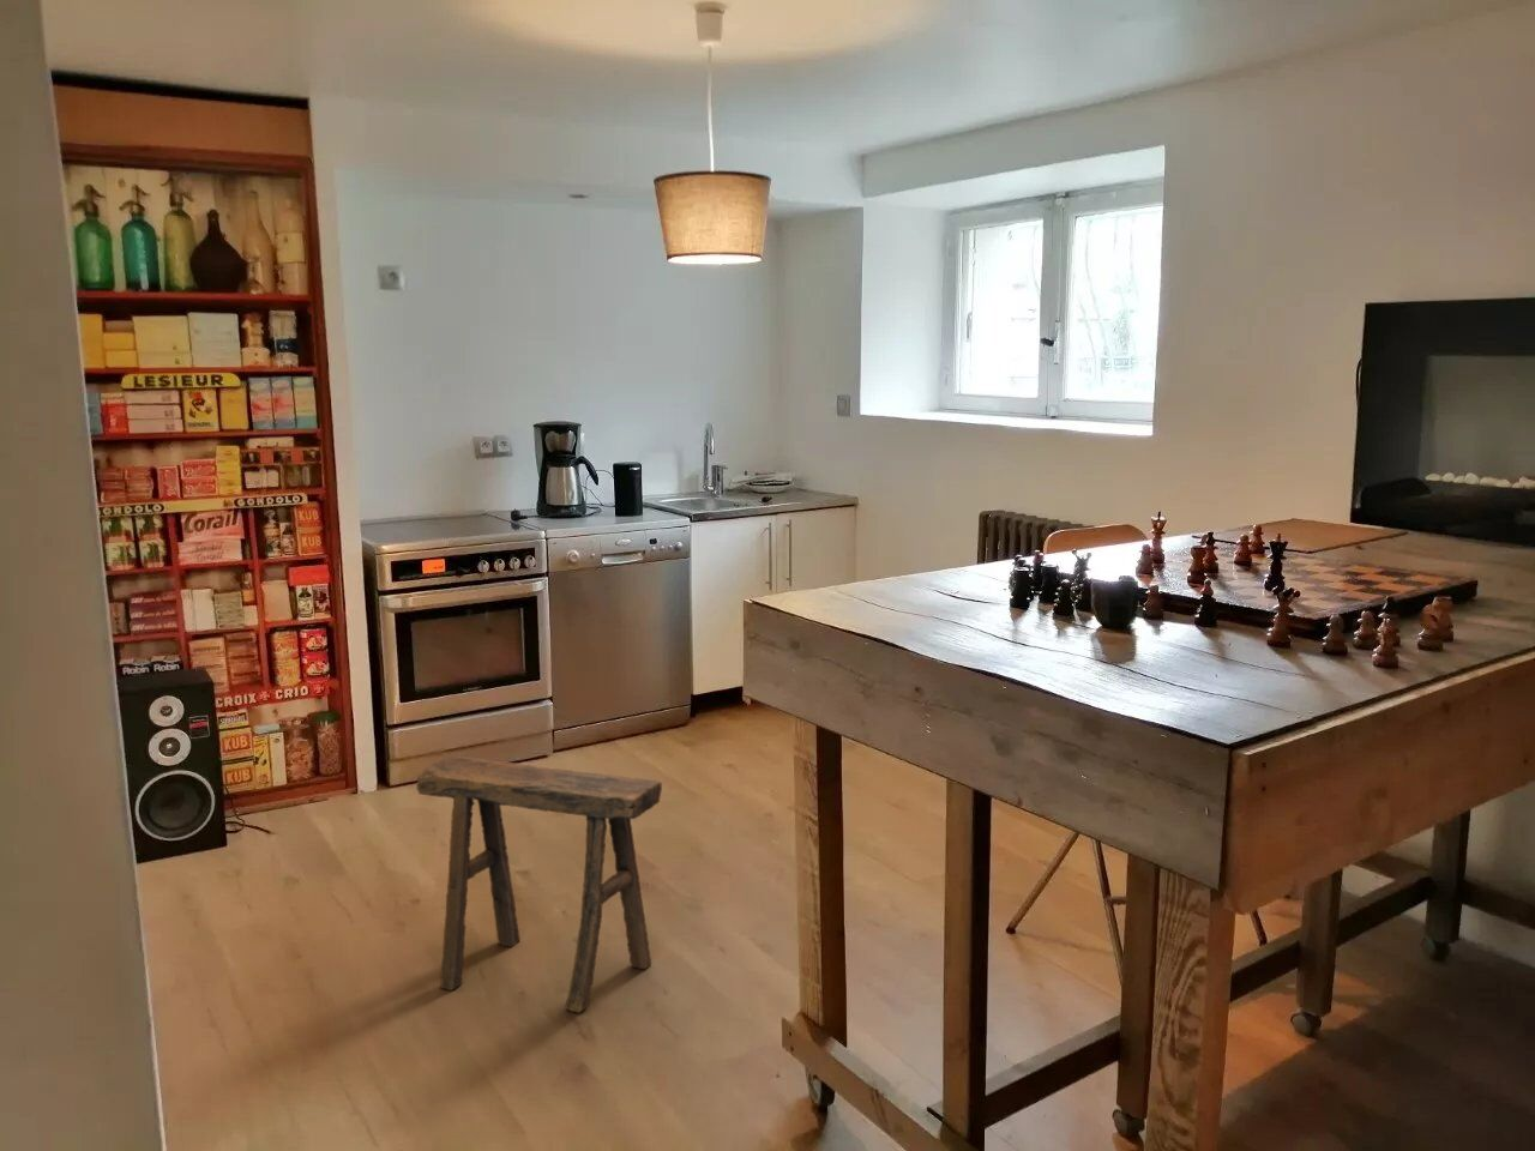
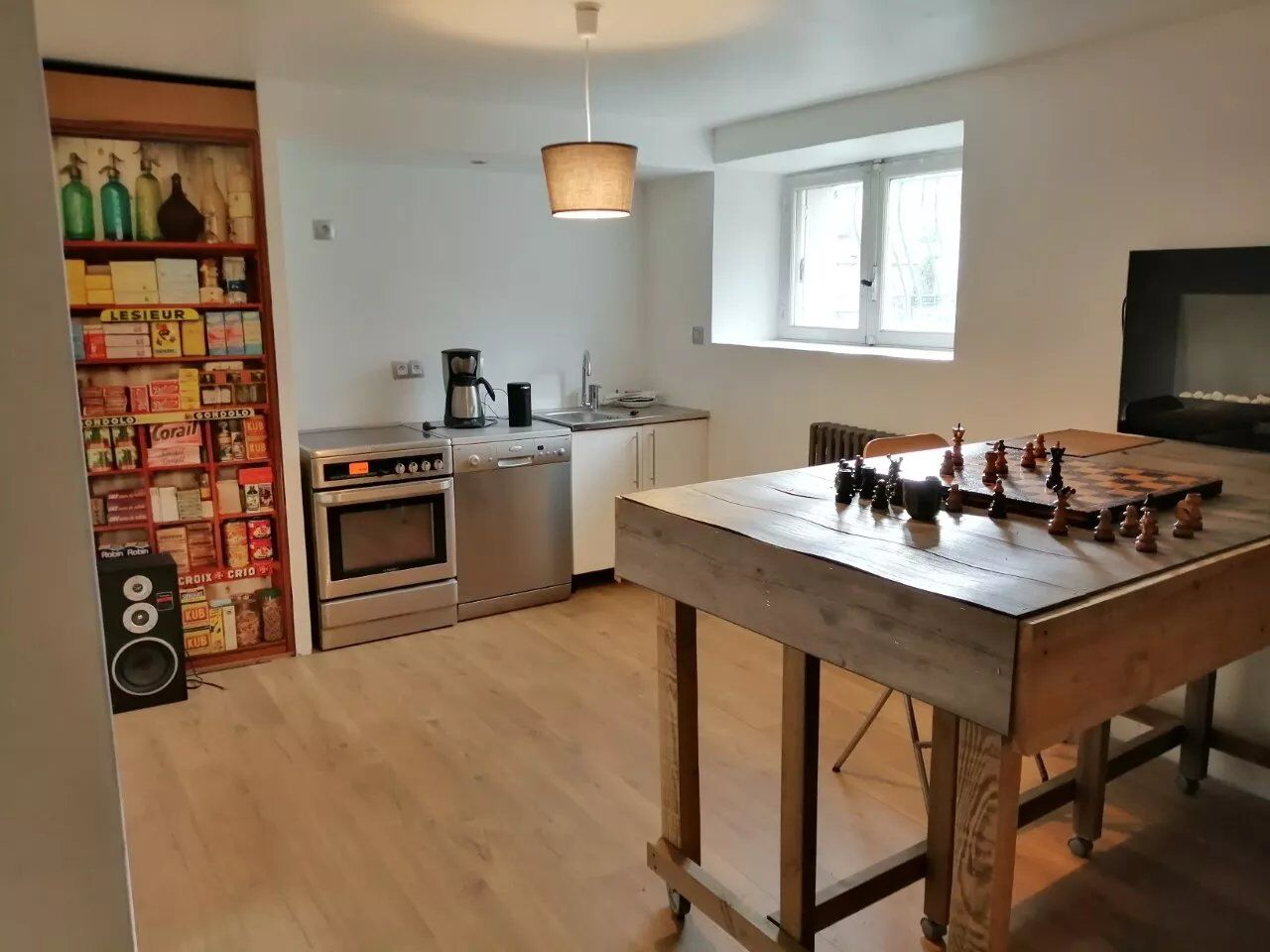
- stool (511, 881)
